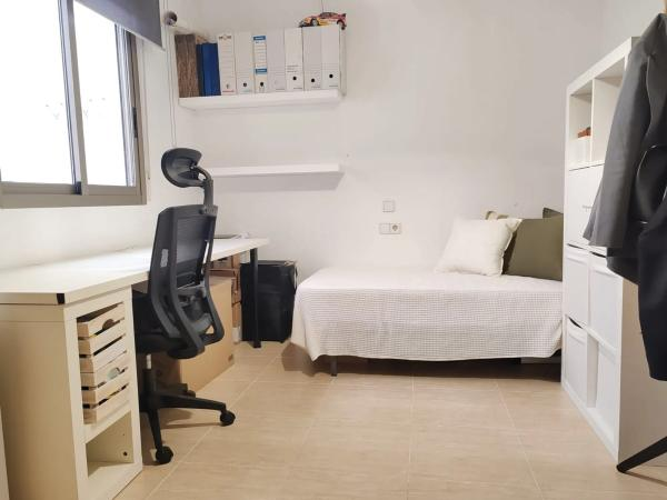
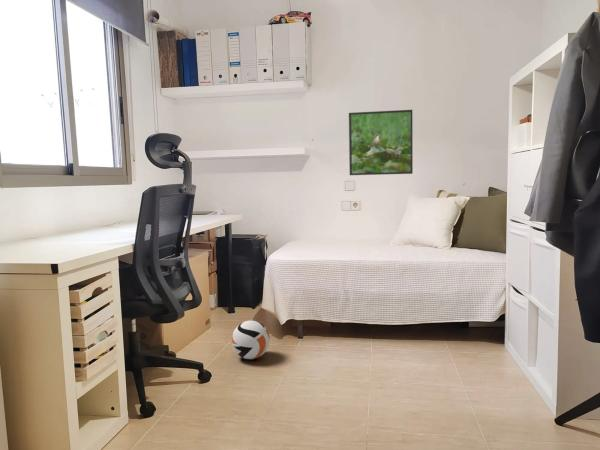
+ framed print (380, 143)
+ ball (250, 339)
